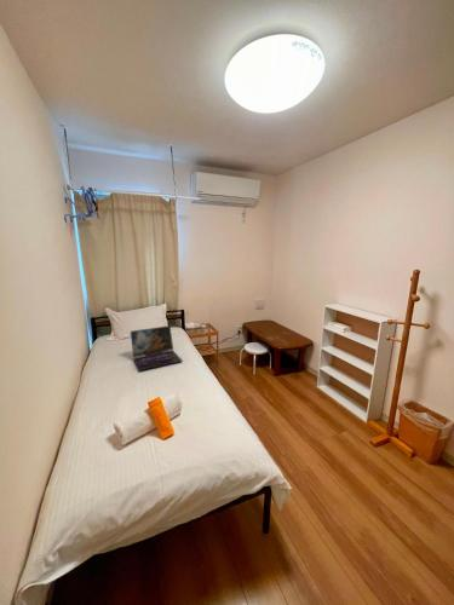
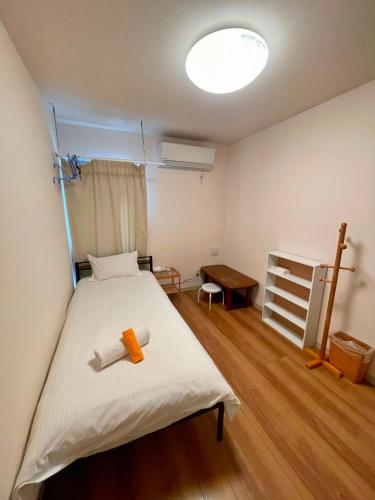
- laptop (155, 346)
